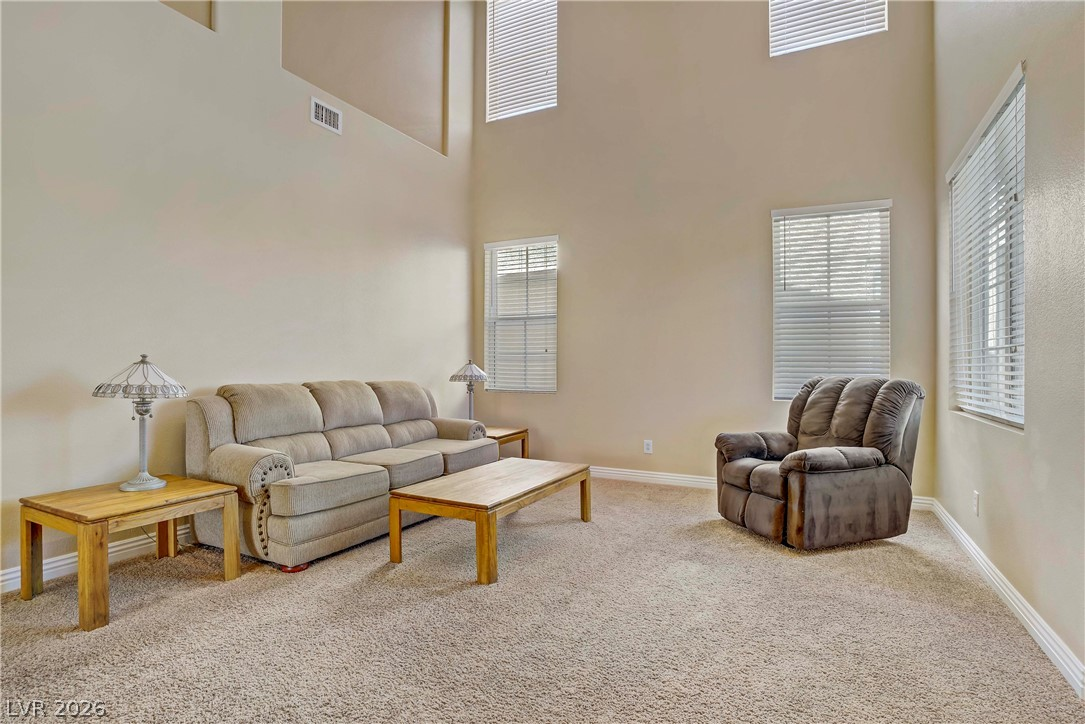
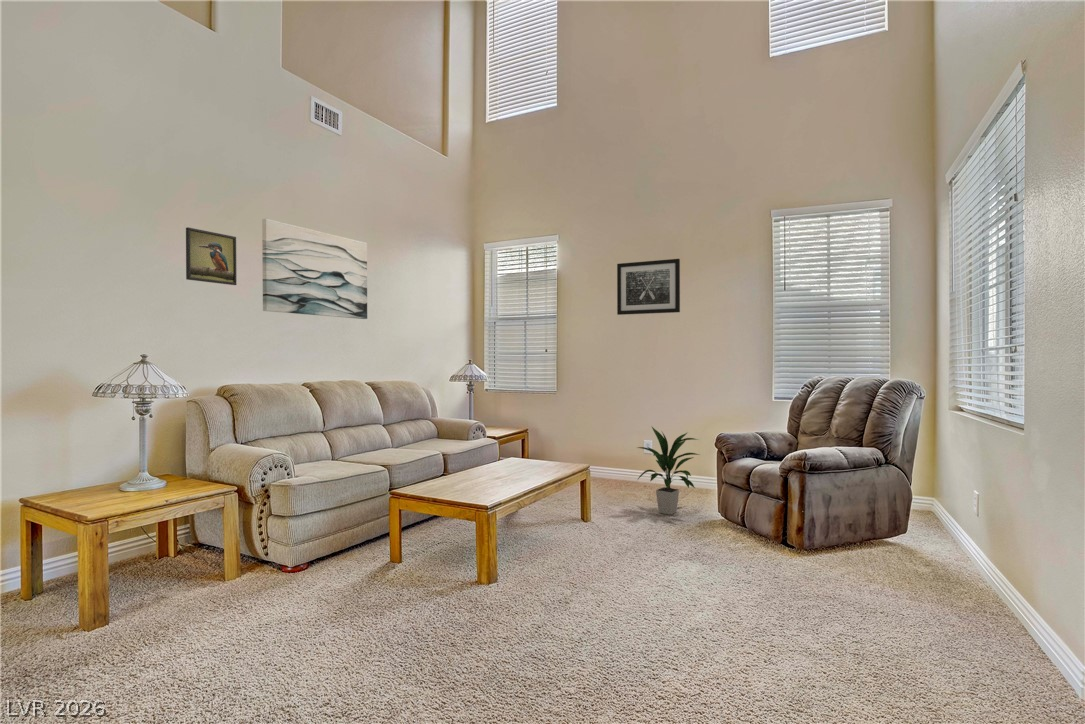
+ wall art (319, 273)
+ wall art (647, 287)
+ indoor plant (670, 469)
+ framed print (212, 257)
